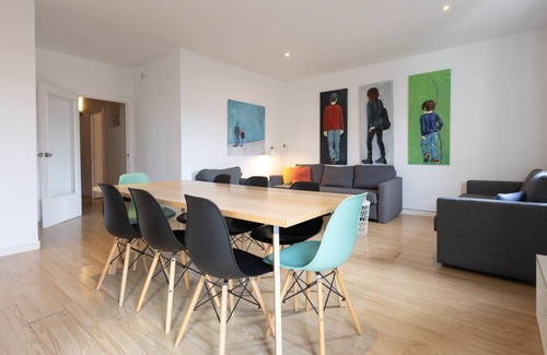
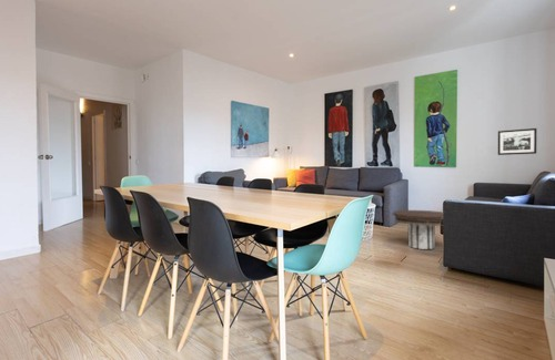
+ side table (421, 229)
+ picture frame (516, 142)
